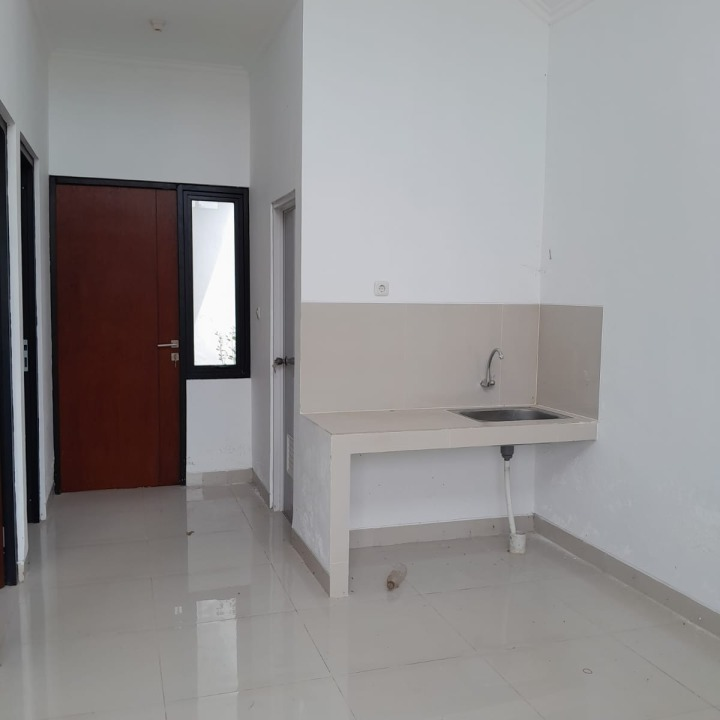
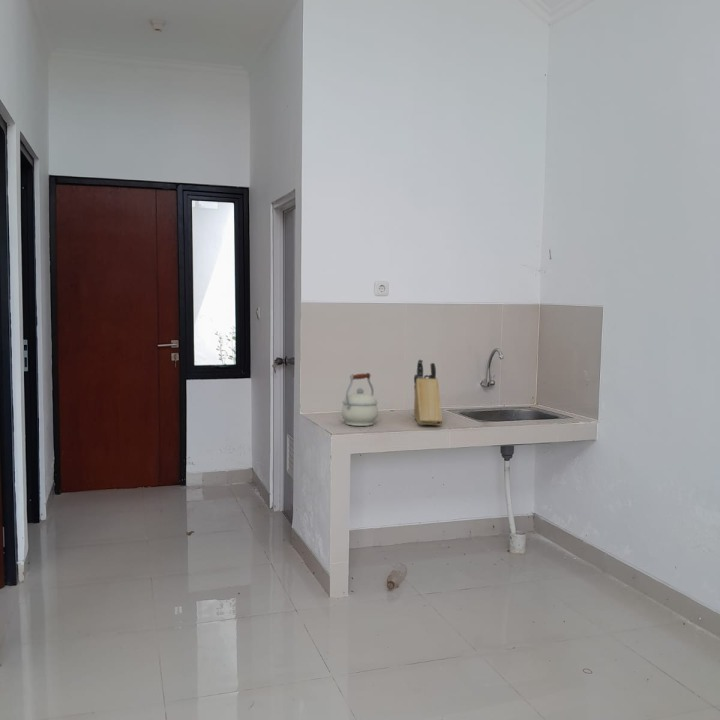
+ kettle (361, 398)
+ knife block (427, 391)
